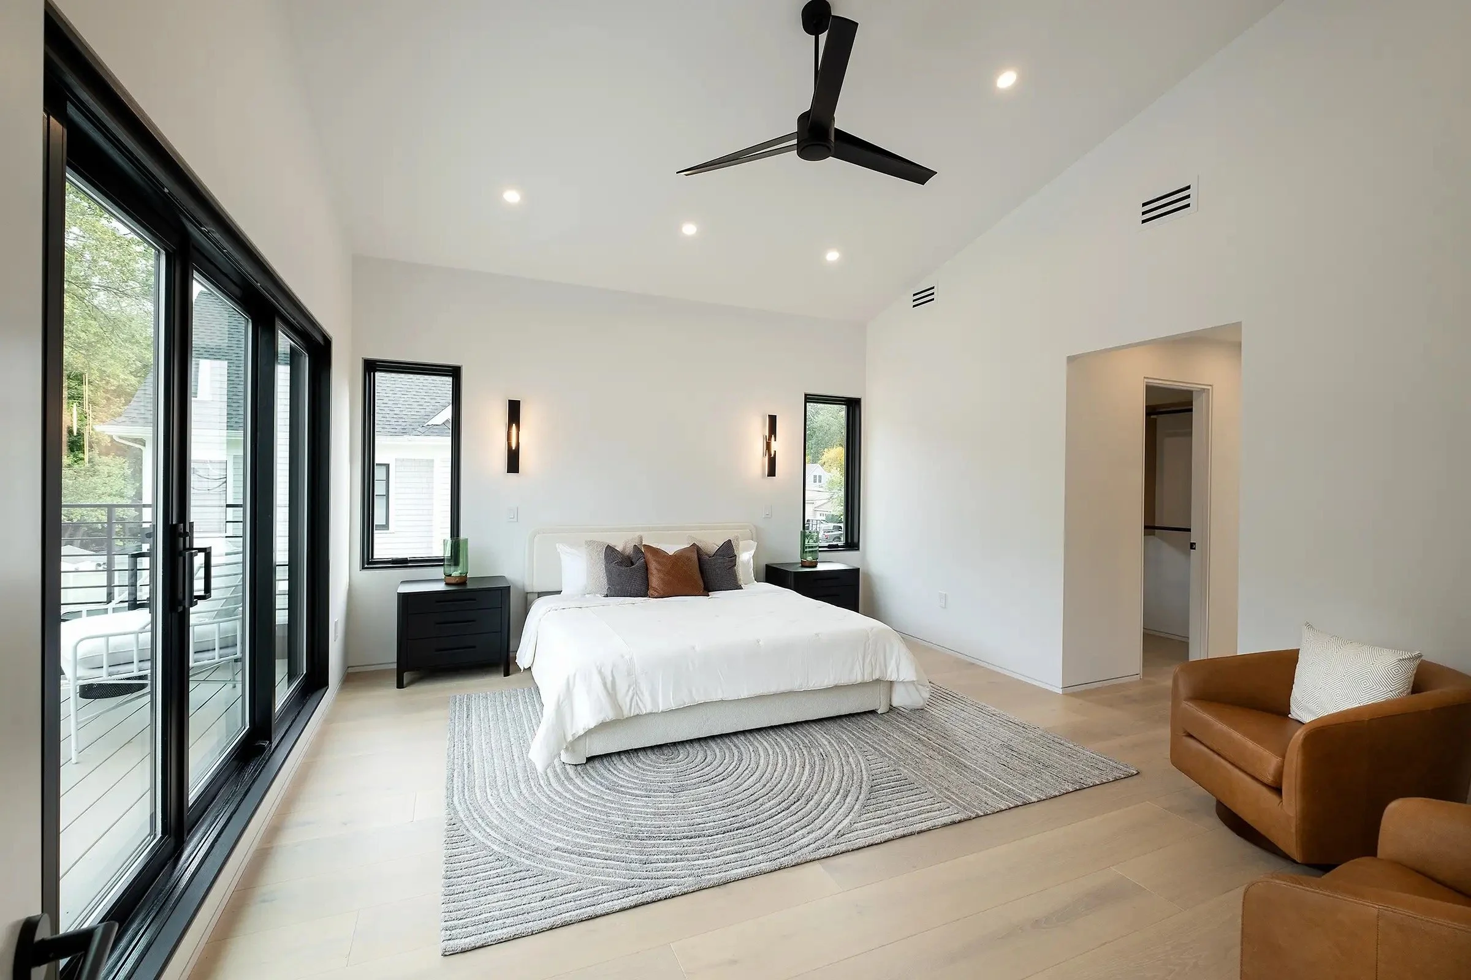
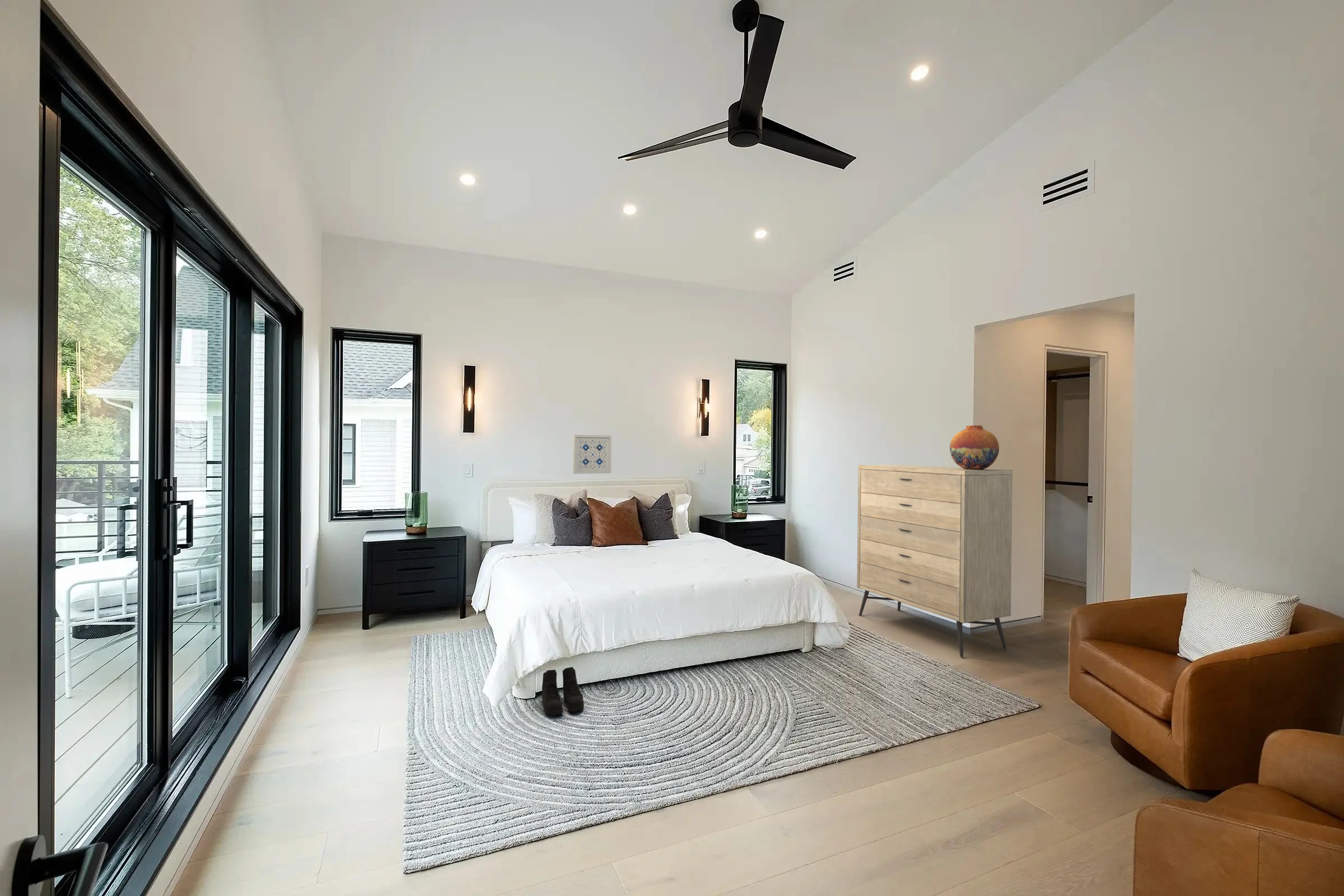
+ boots (563, 688)
+ dresser (927, 549)
+ wall art (592, 454)
+ vase (974, 447)
